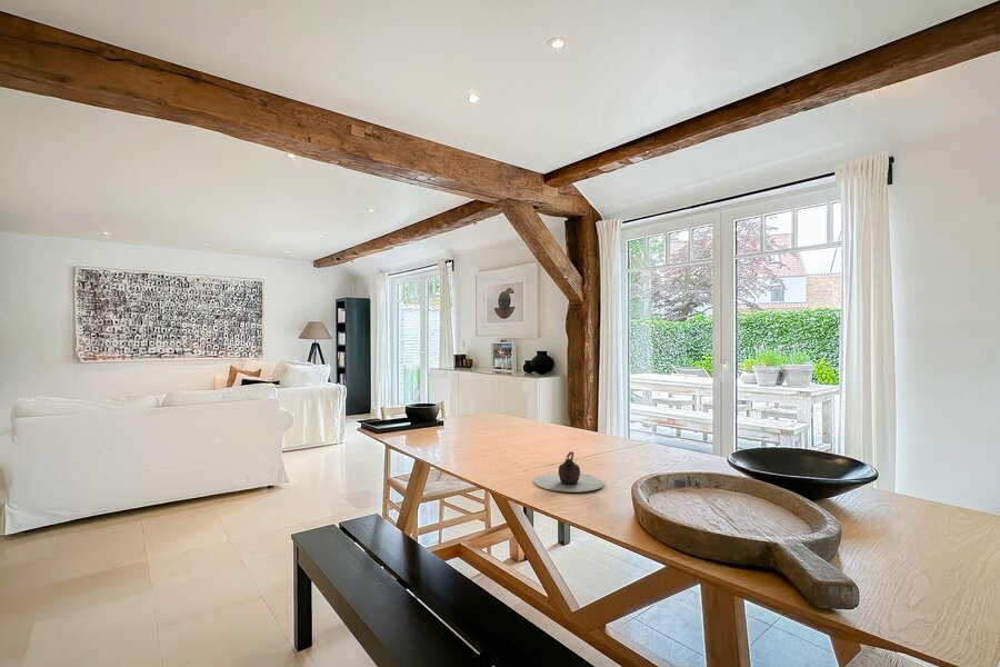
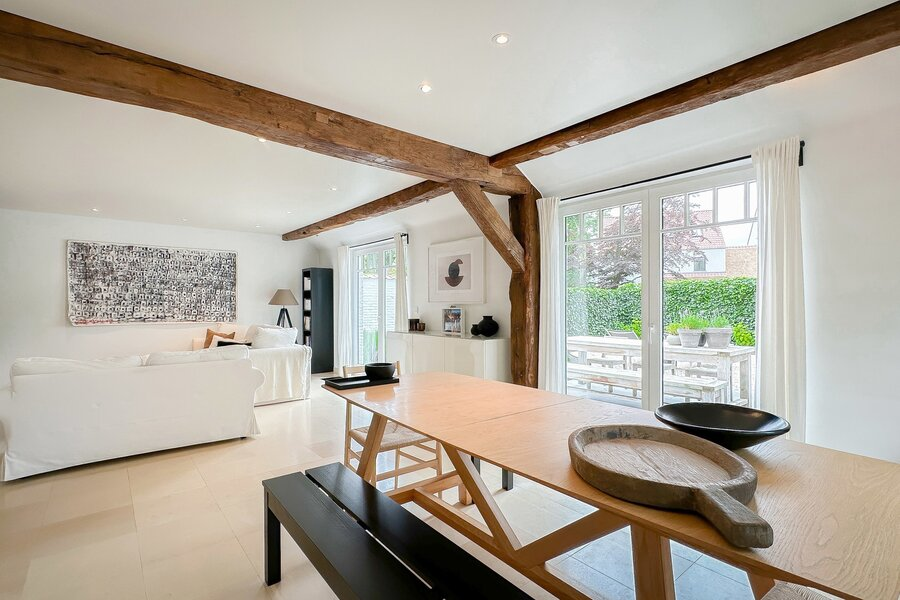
- teapot (568, 466)
